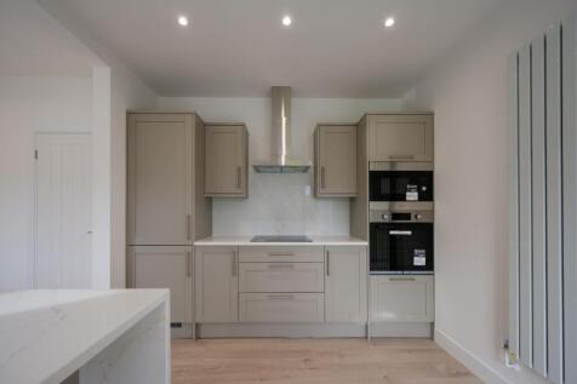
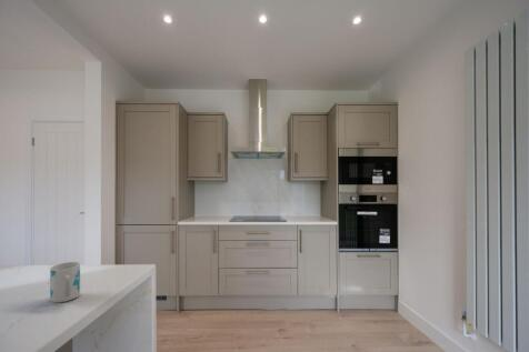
+ mug (66, 283)
